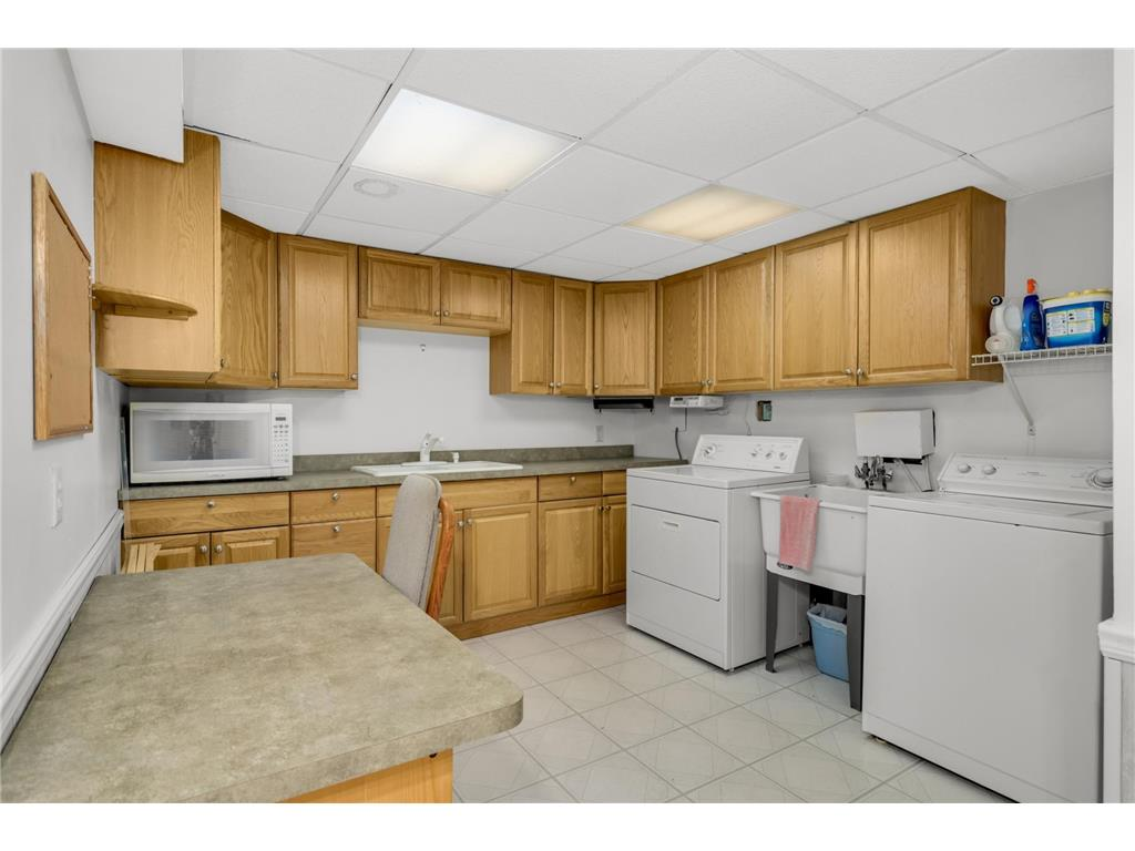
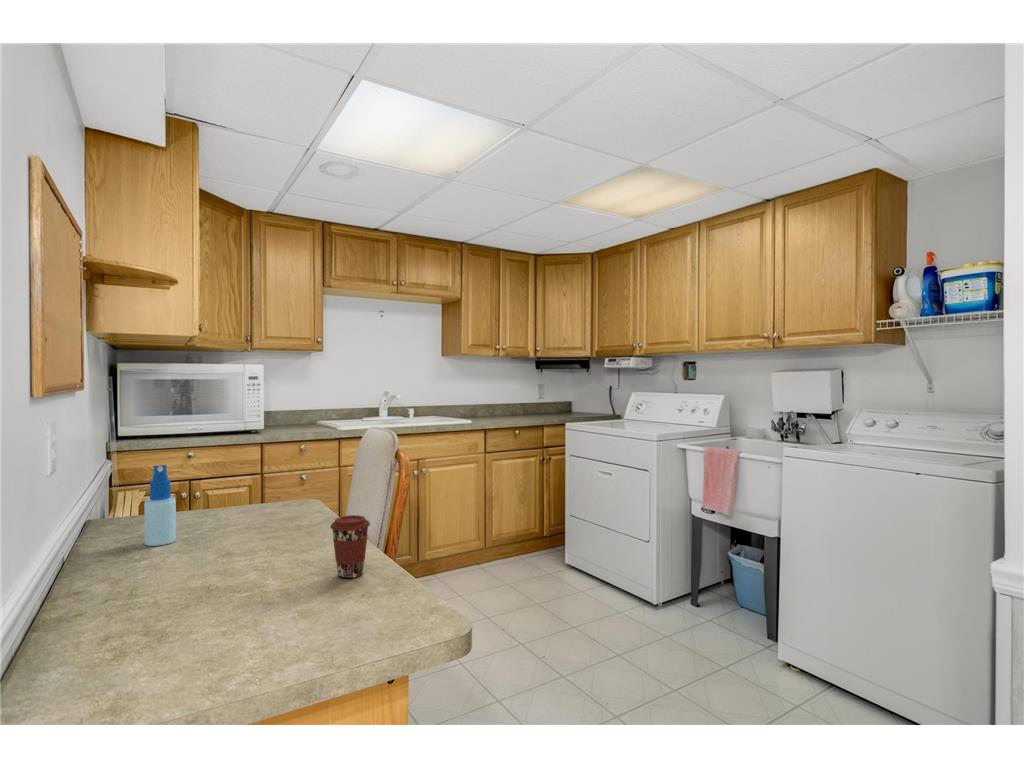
+ coffee cup (350, 546)
+ spray bottle (160, 503)
